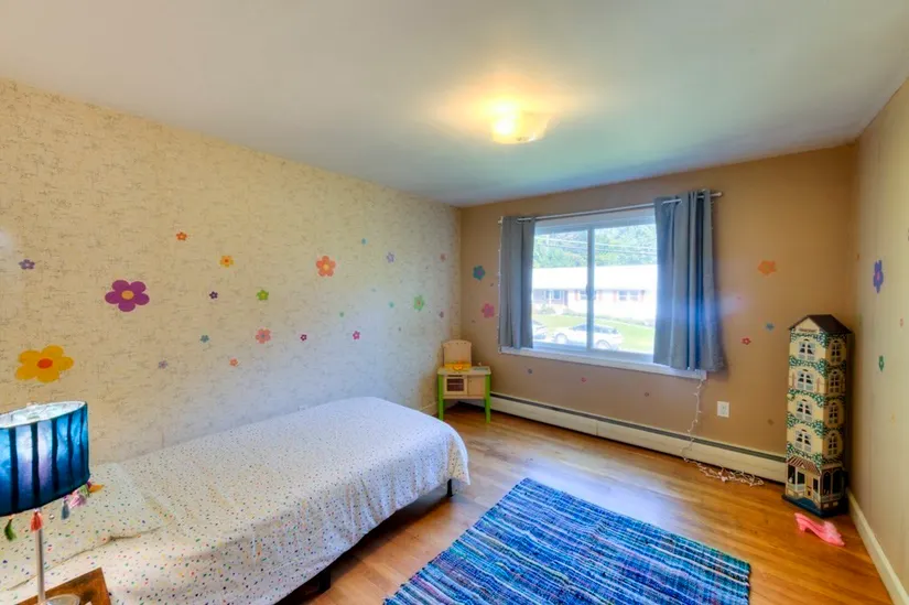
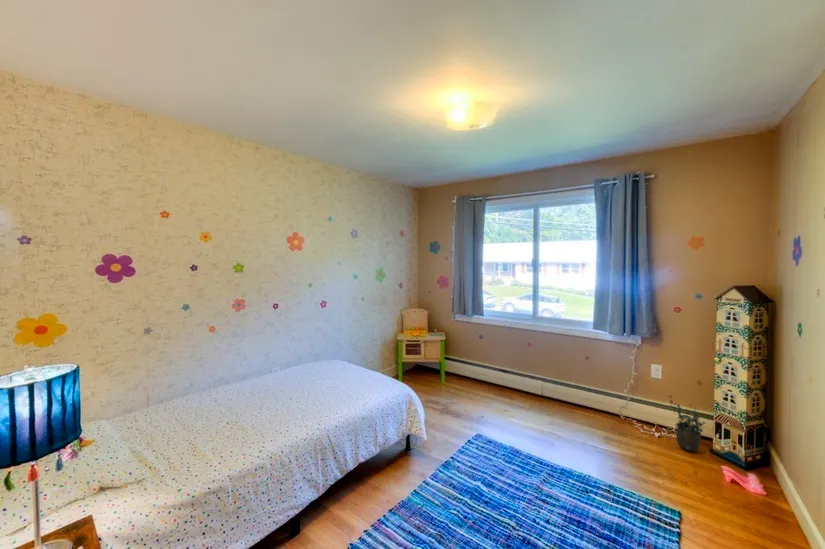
+ potted plant (686, 423)
